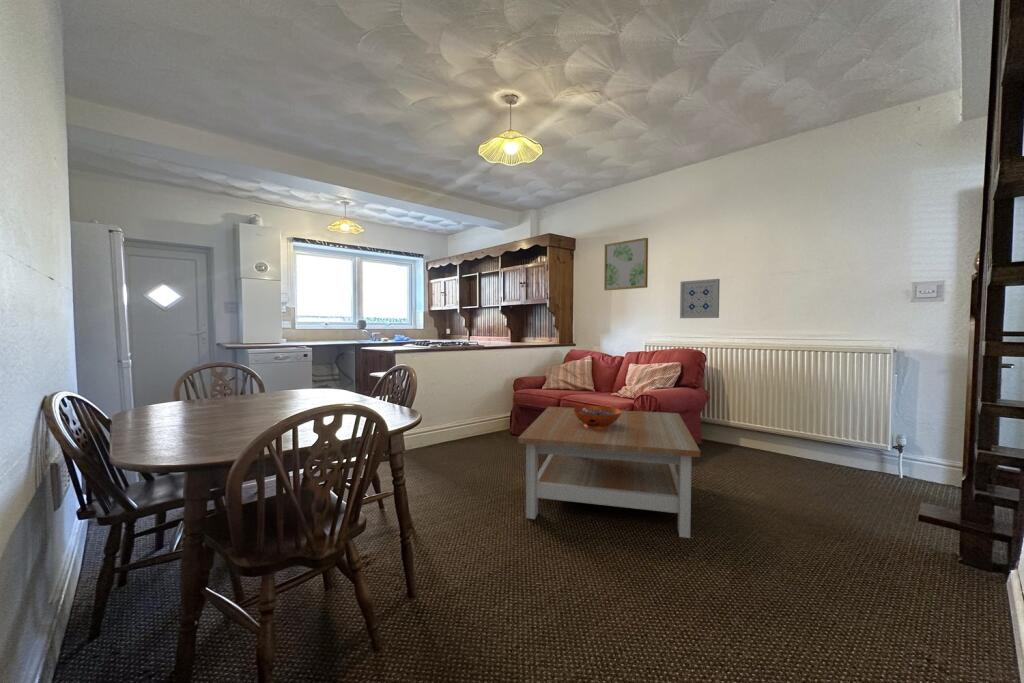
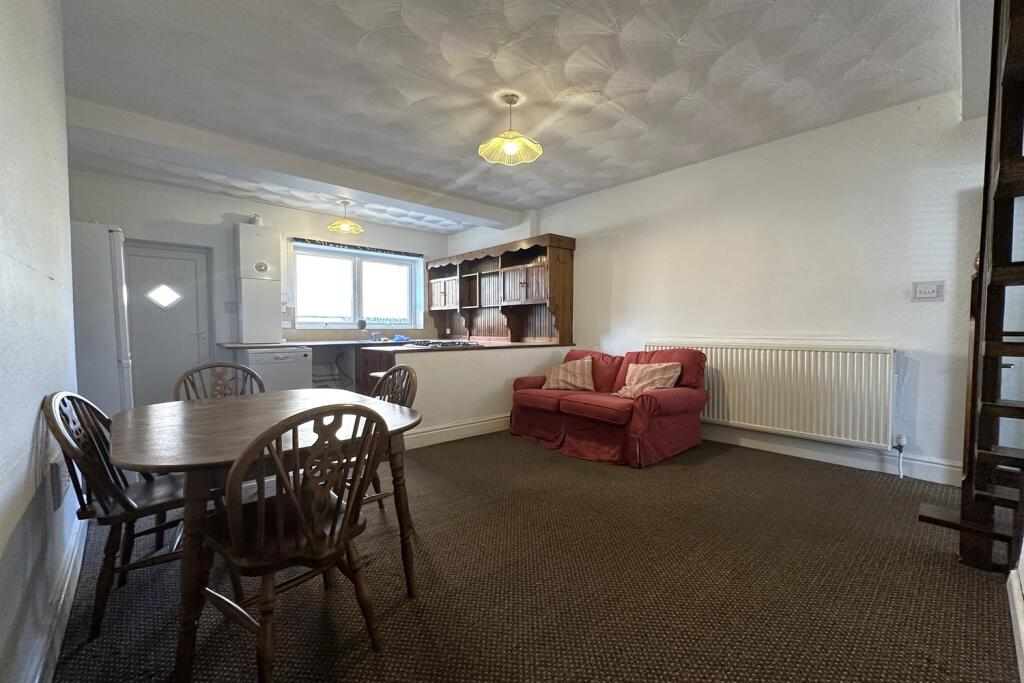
- coffee table (607, 461)
- decorative bowl (597, 417)
- wall art (625, 265)
- wall art (699, 299)
